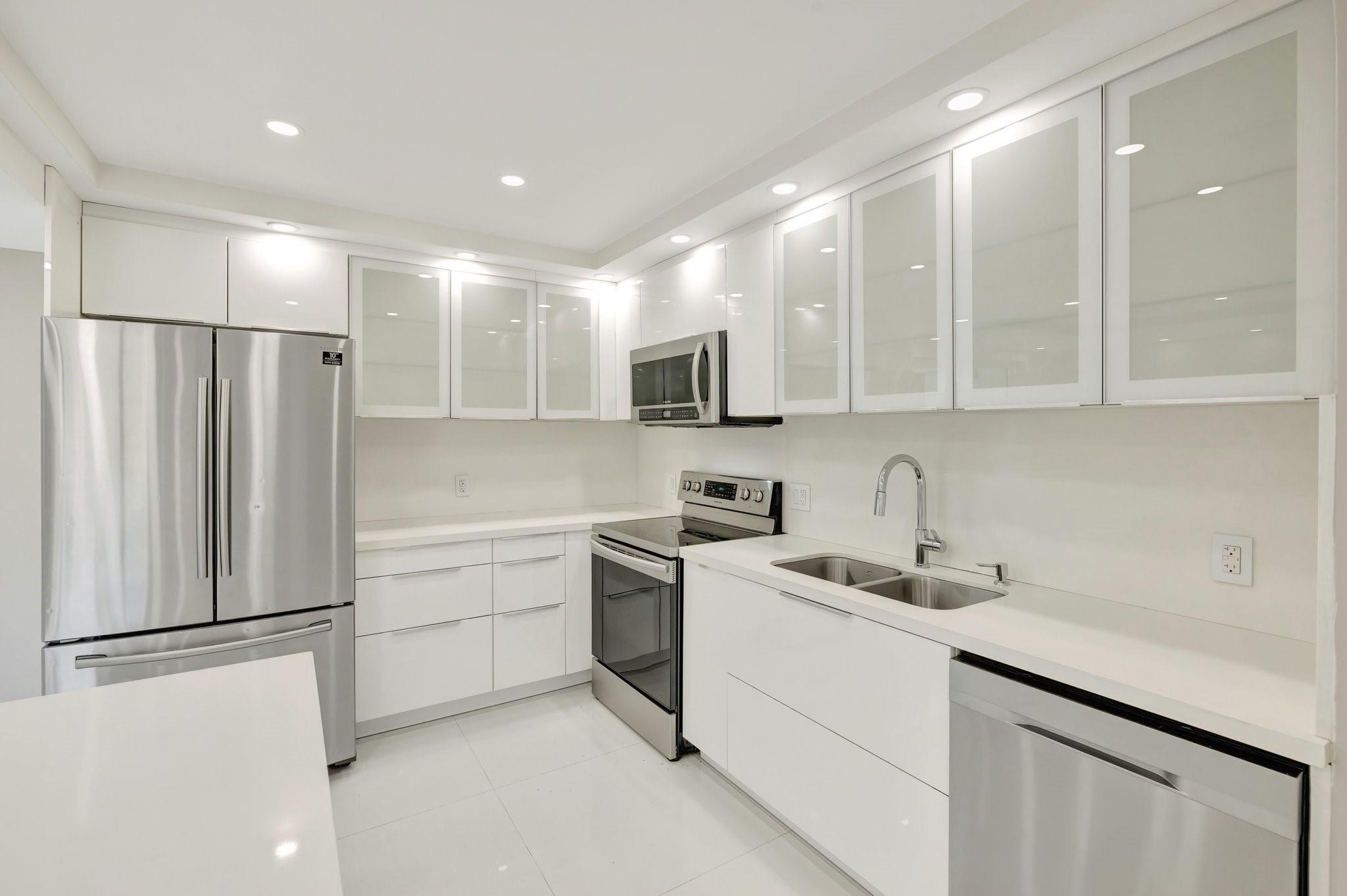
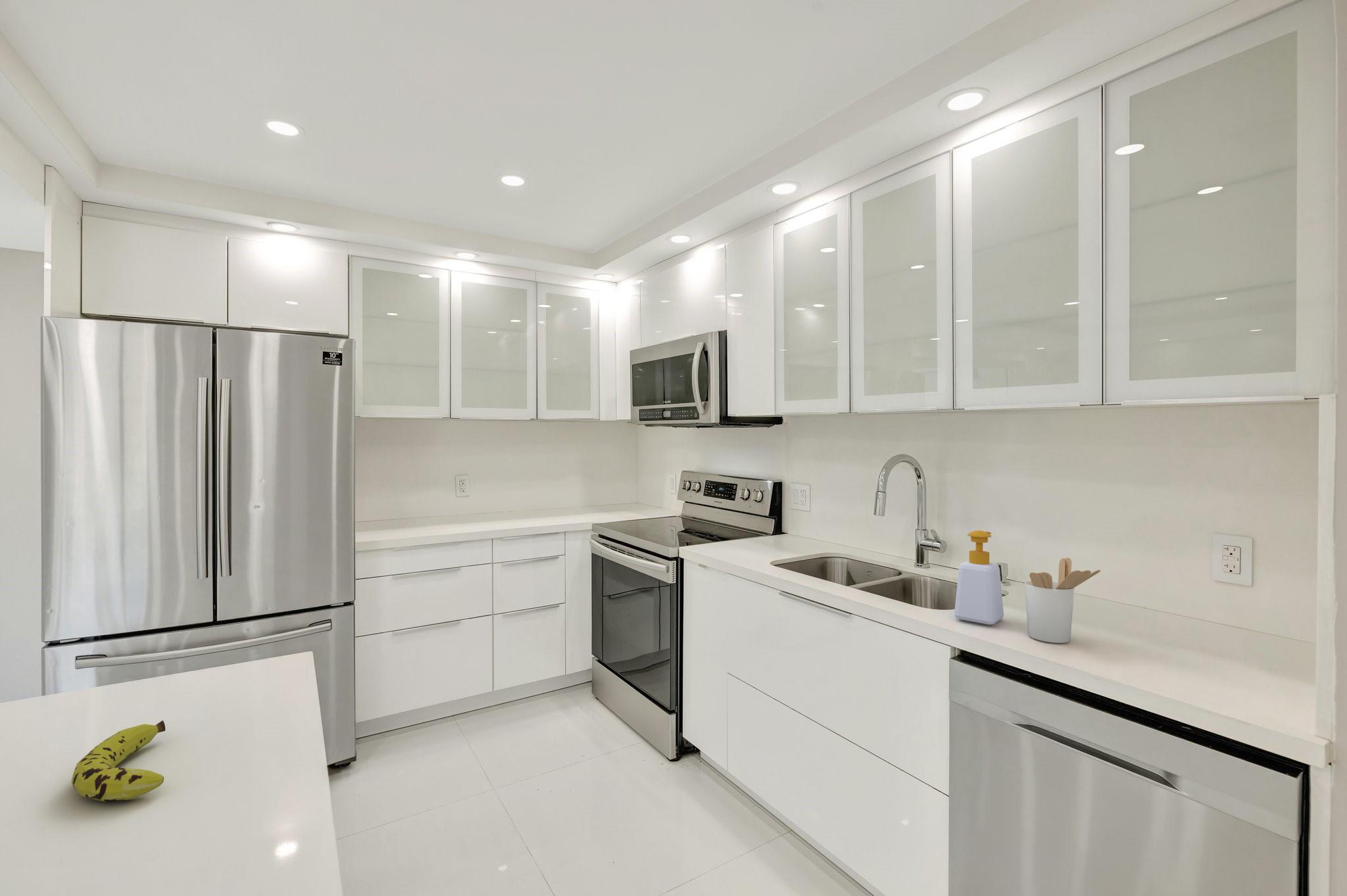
+ fruit (140, 748)
+ utensil holder (1060, 600)
+ soap bottle (981, 573)
